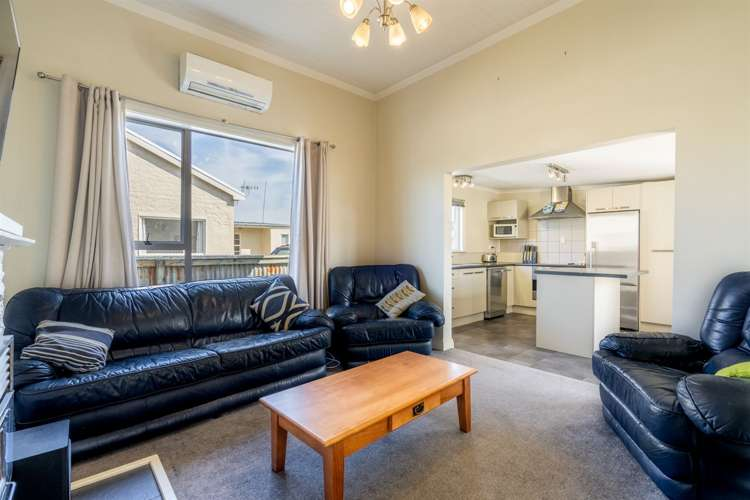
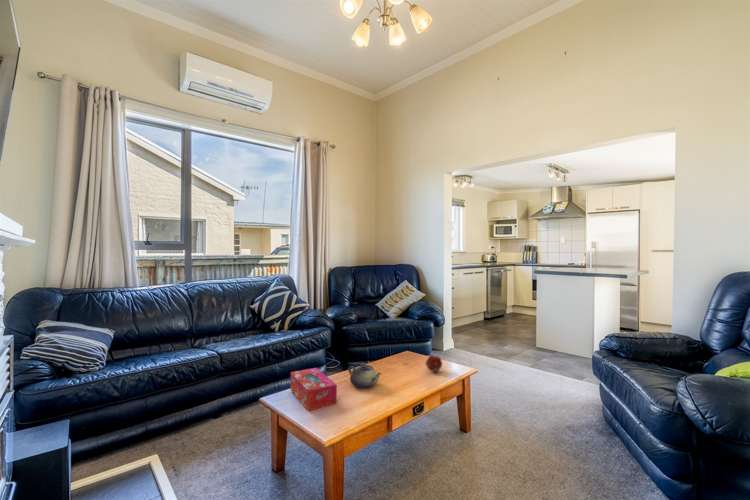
+ tissue box (312, 387)
+ fruit (433, 363)
+ teapot (364, 374)
